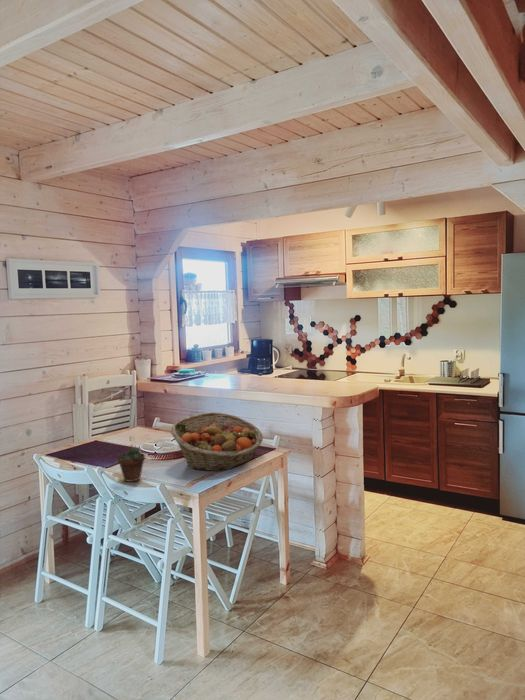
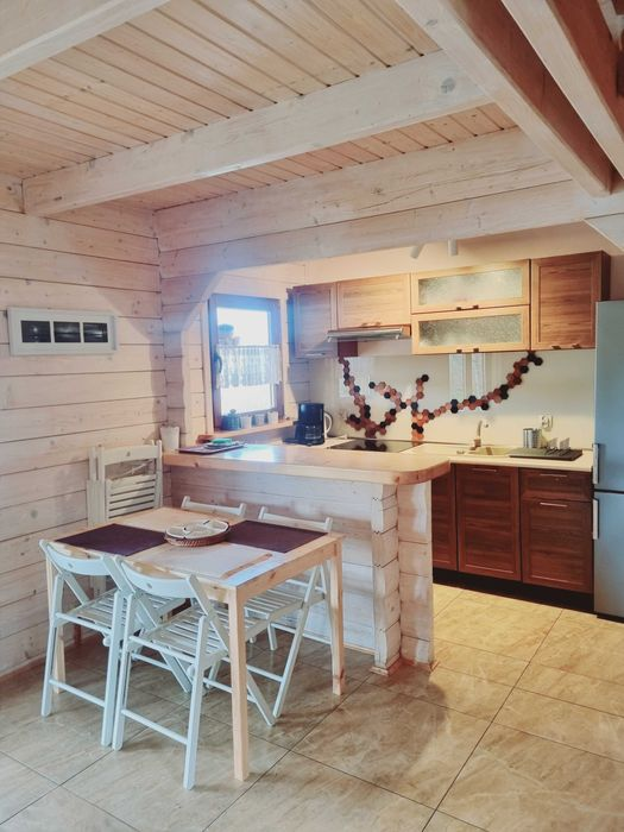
- succulent plant (131, 458)
- fruit basket (217, 440)
